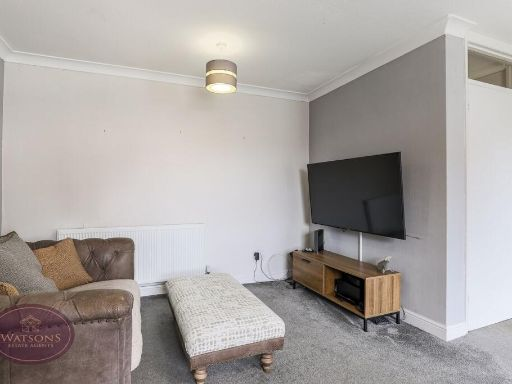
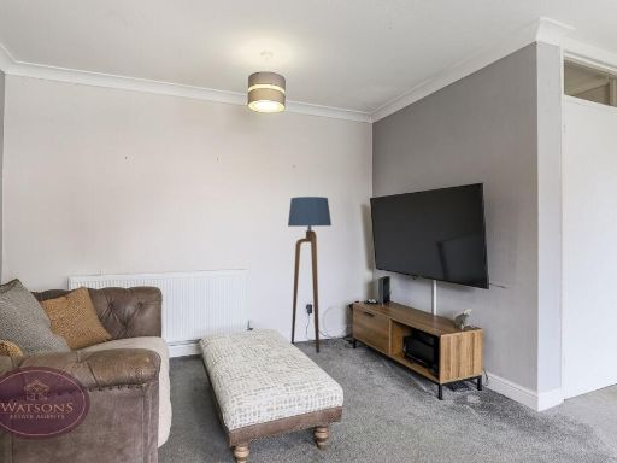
+ floor lamp (312, 272)
